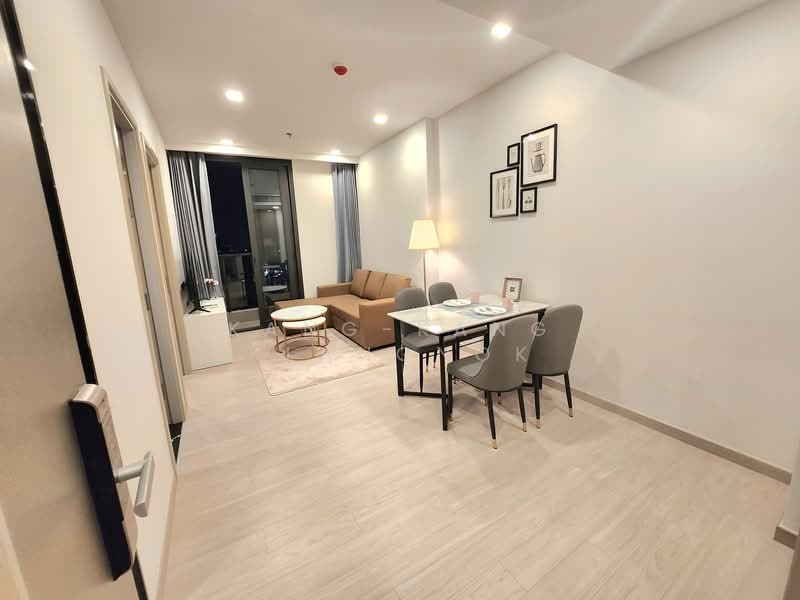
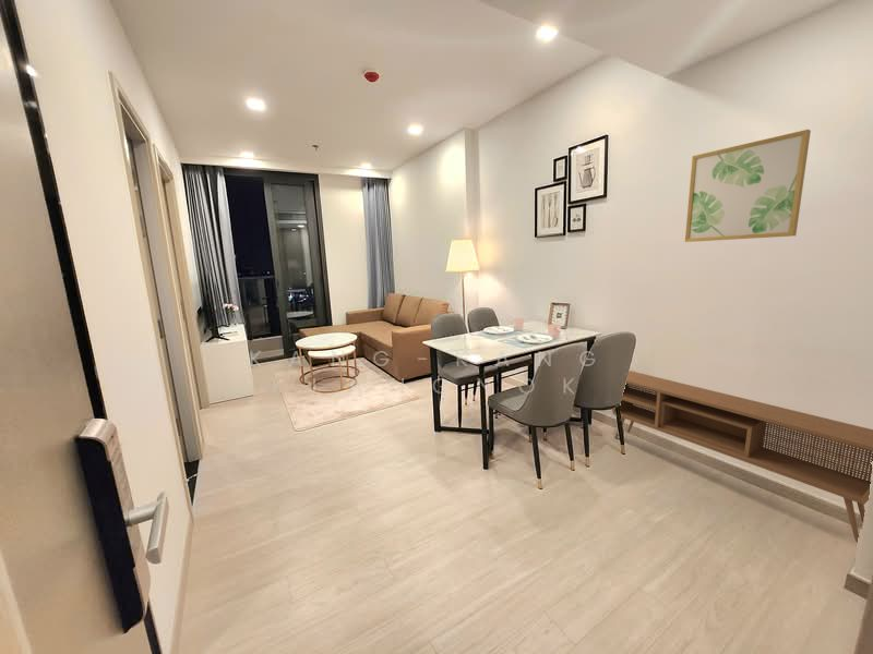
+ wall art (740, 192)
+ media console (718, 437)
